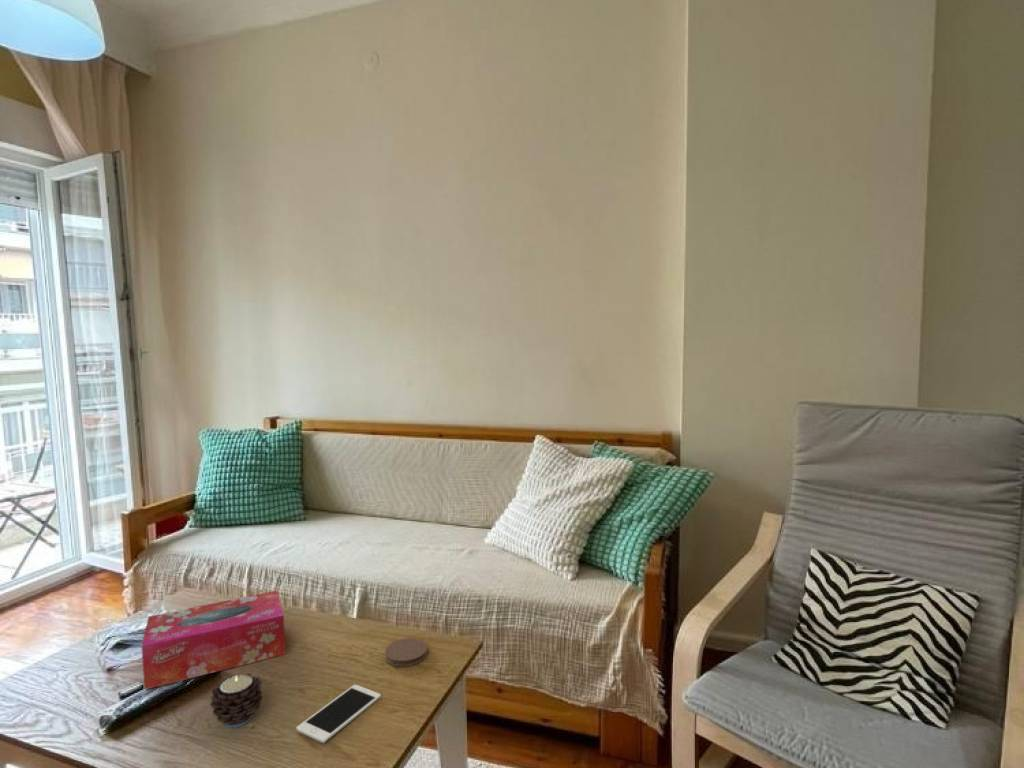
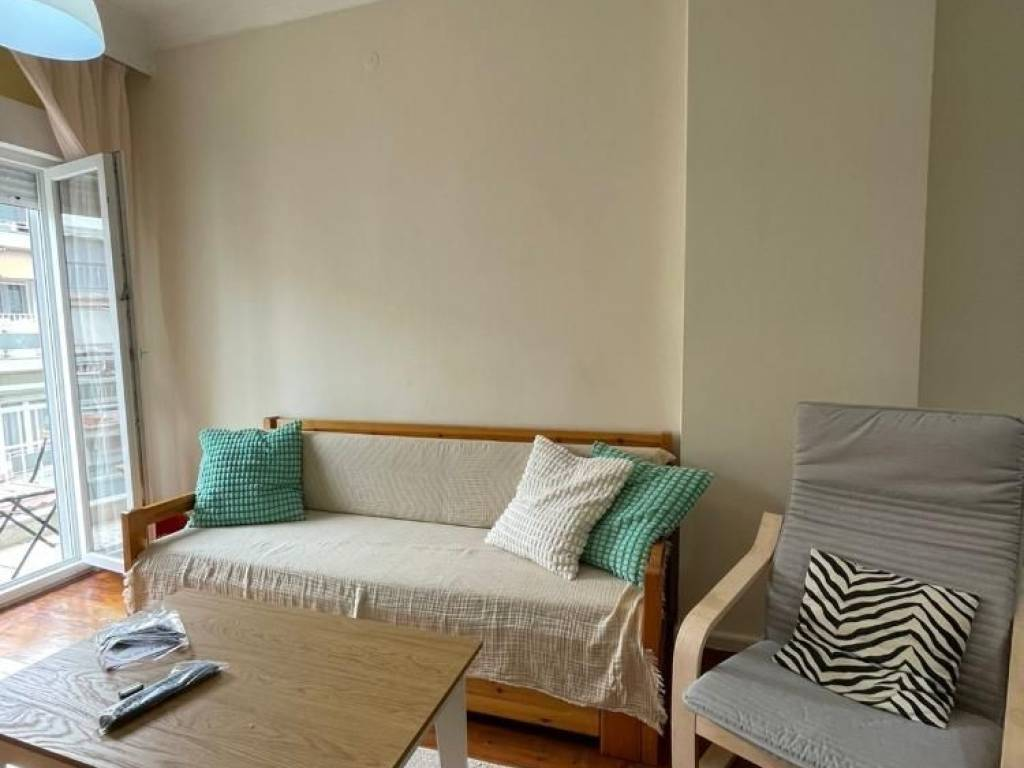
- cell phone (340, 711)
- tissue box (217, 635)
- candle (237, 697)
- coaster (406, 651)
